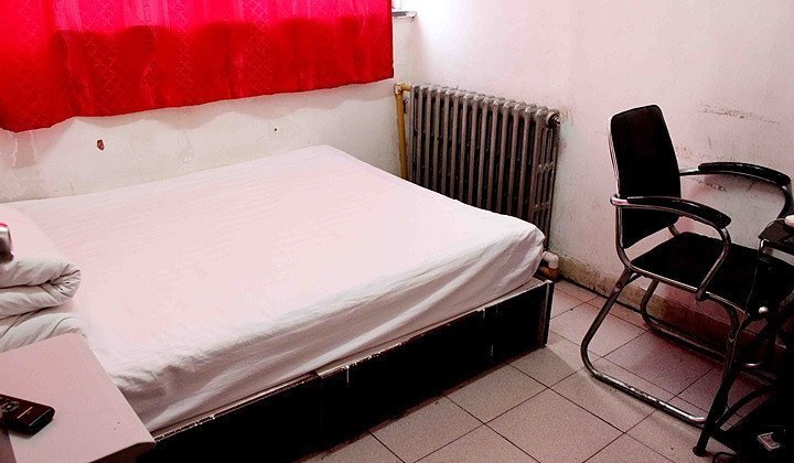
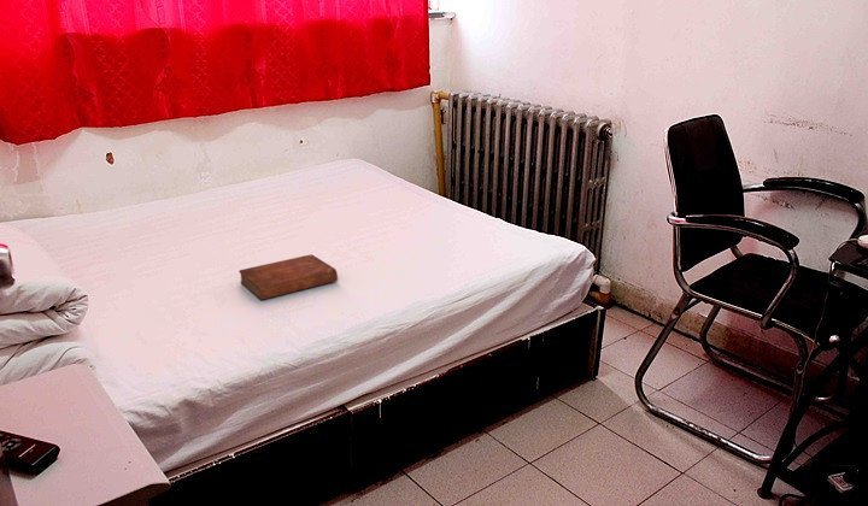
+ bible (288, 276)
